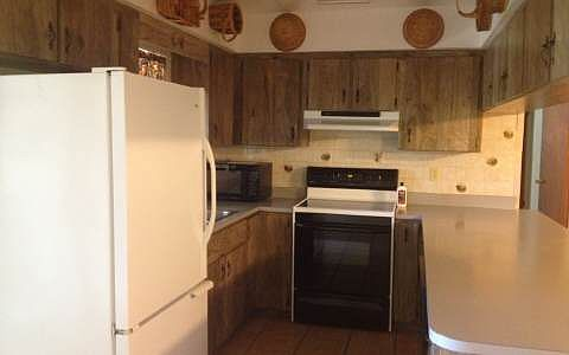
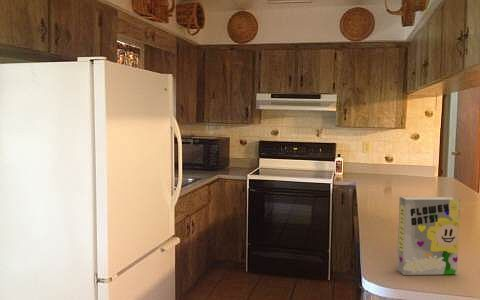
+ cereal box (428, 235)
